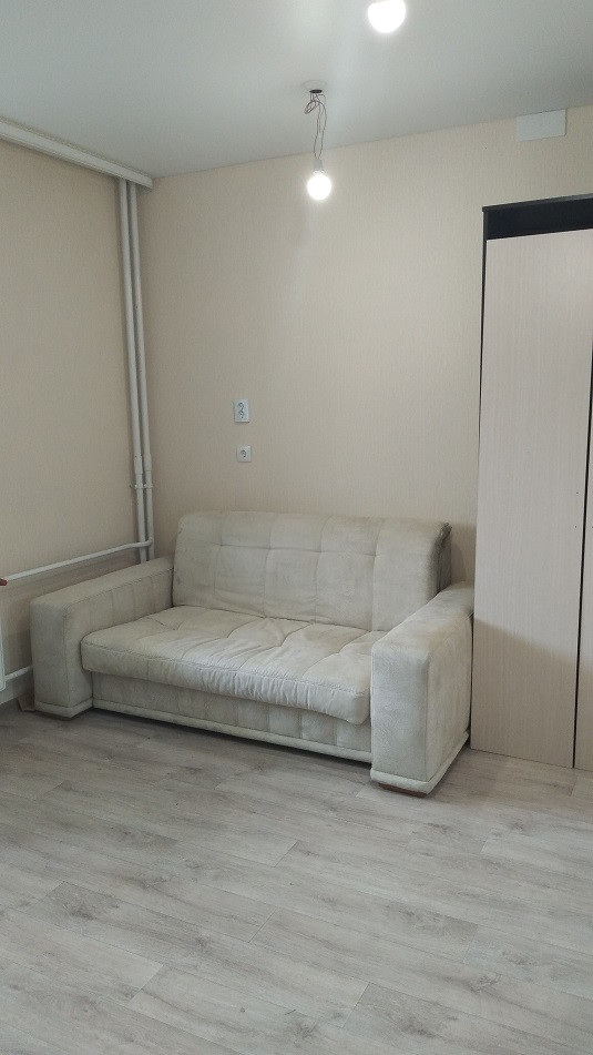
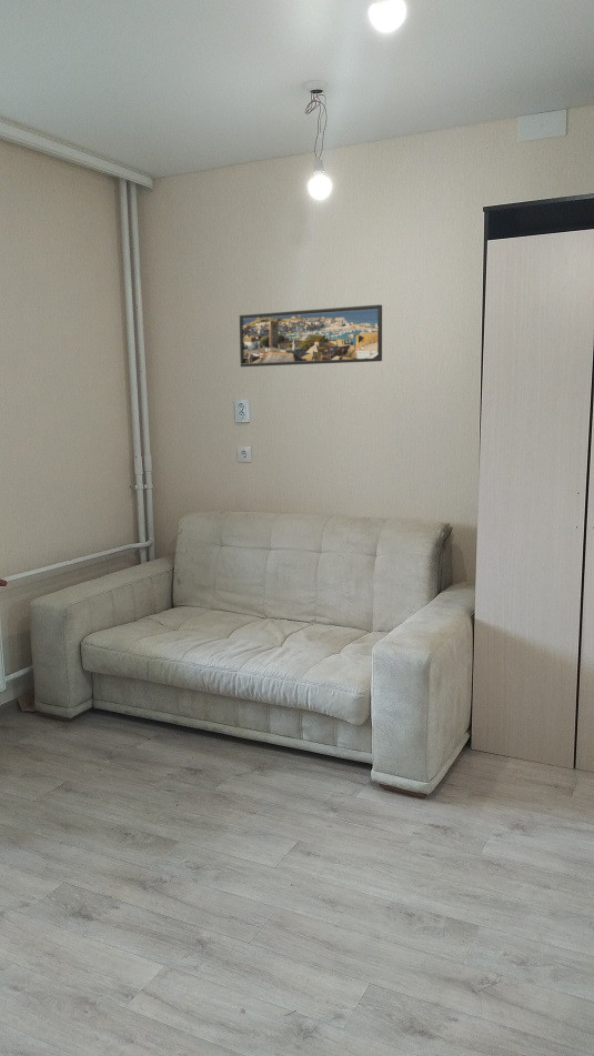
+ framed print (308, 336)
